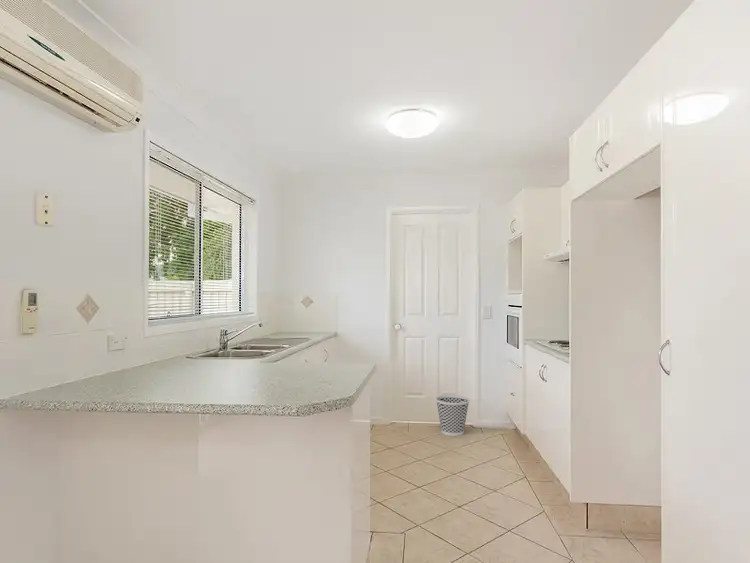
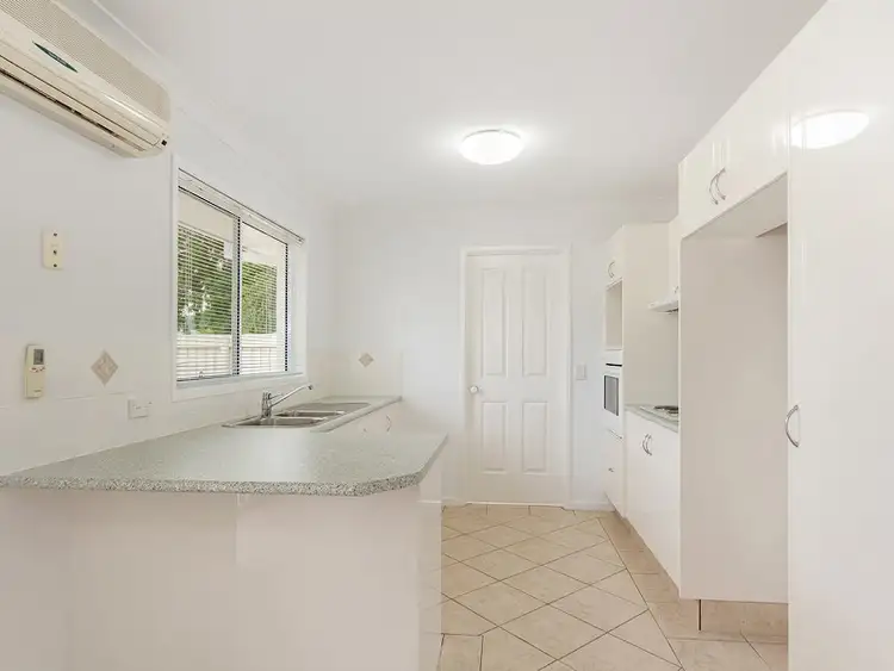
- wastebasket (452, 415)
